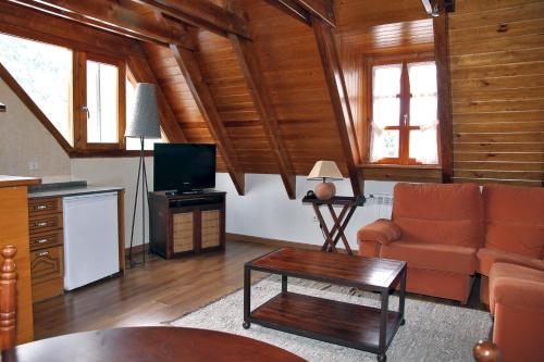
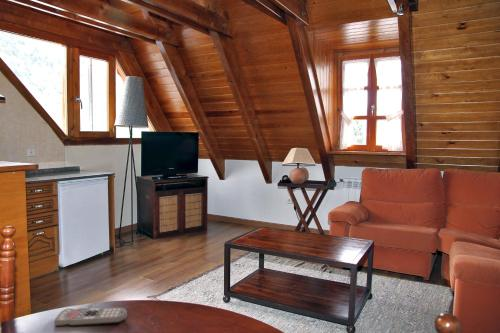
+ remote control (92, 316)
